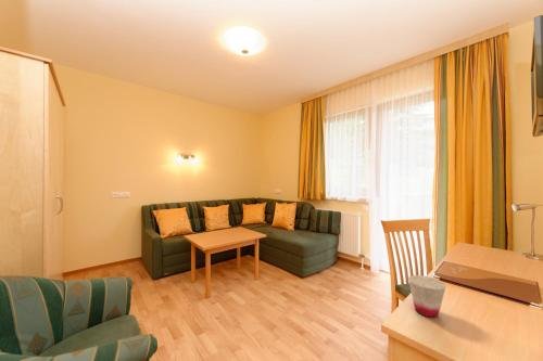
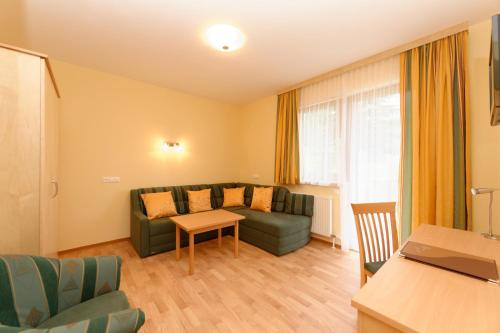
- cup (426, 296)
